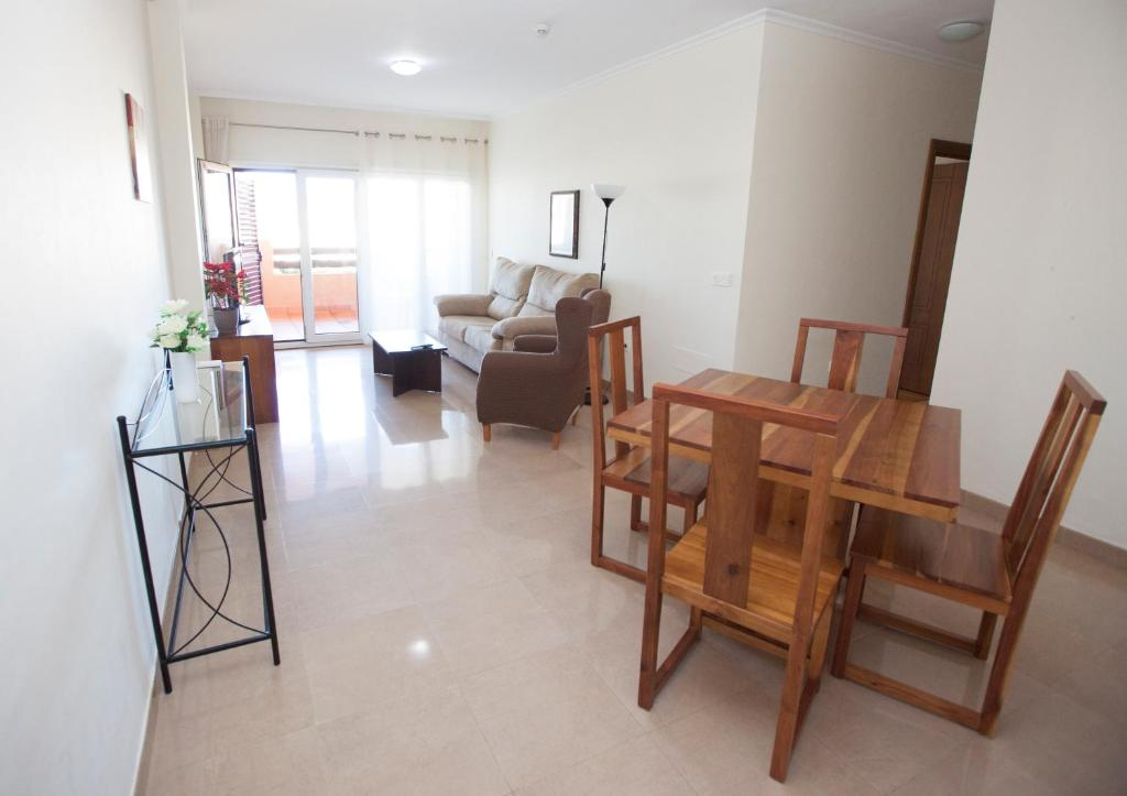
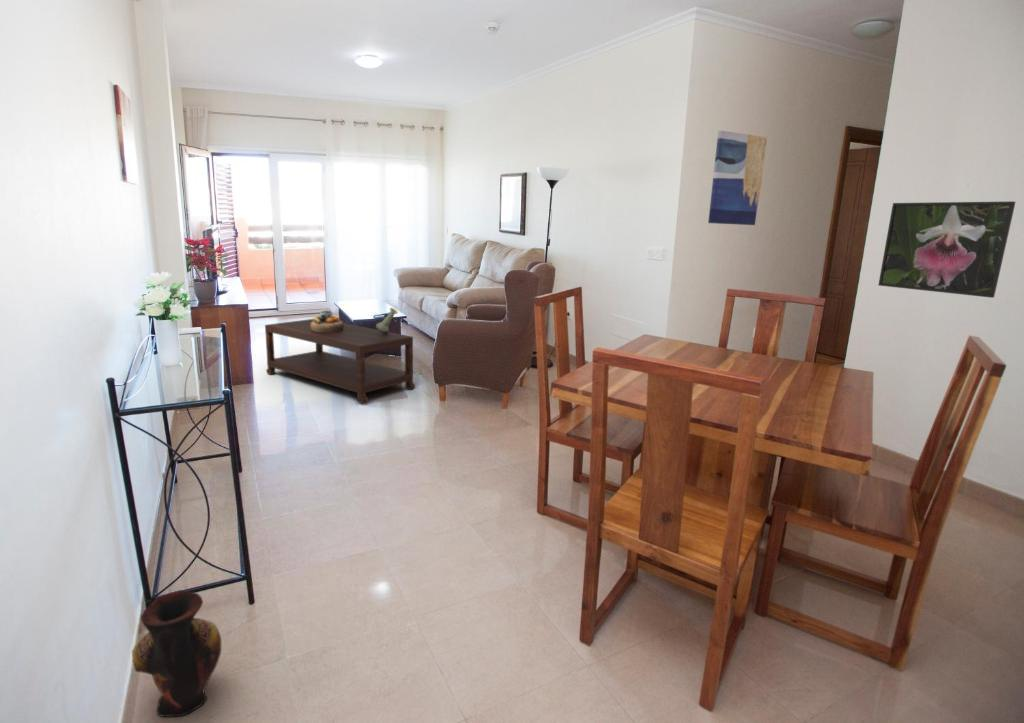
+ decorative bowl (327, 319)
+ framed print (940, 247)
+ coffee table (337, 356)
+ wall art (737, 179)
+ vase (178, 653)
+ vase (386, 320)
